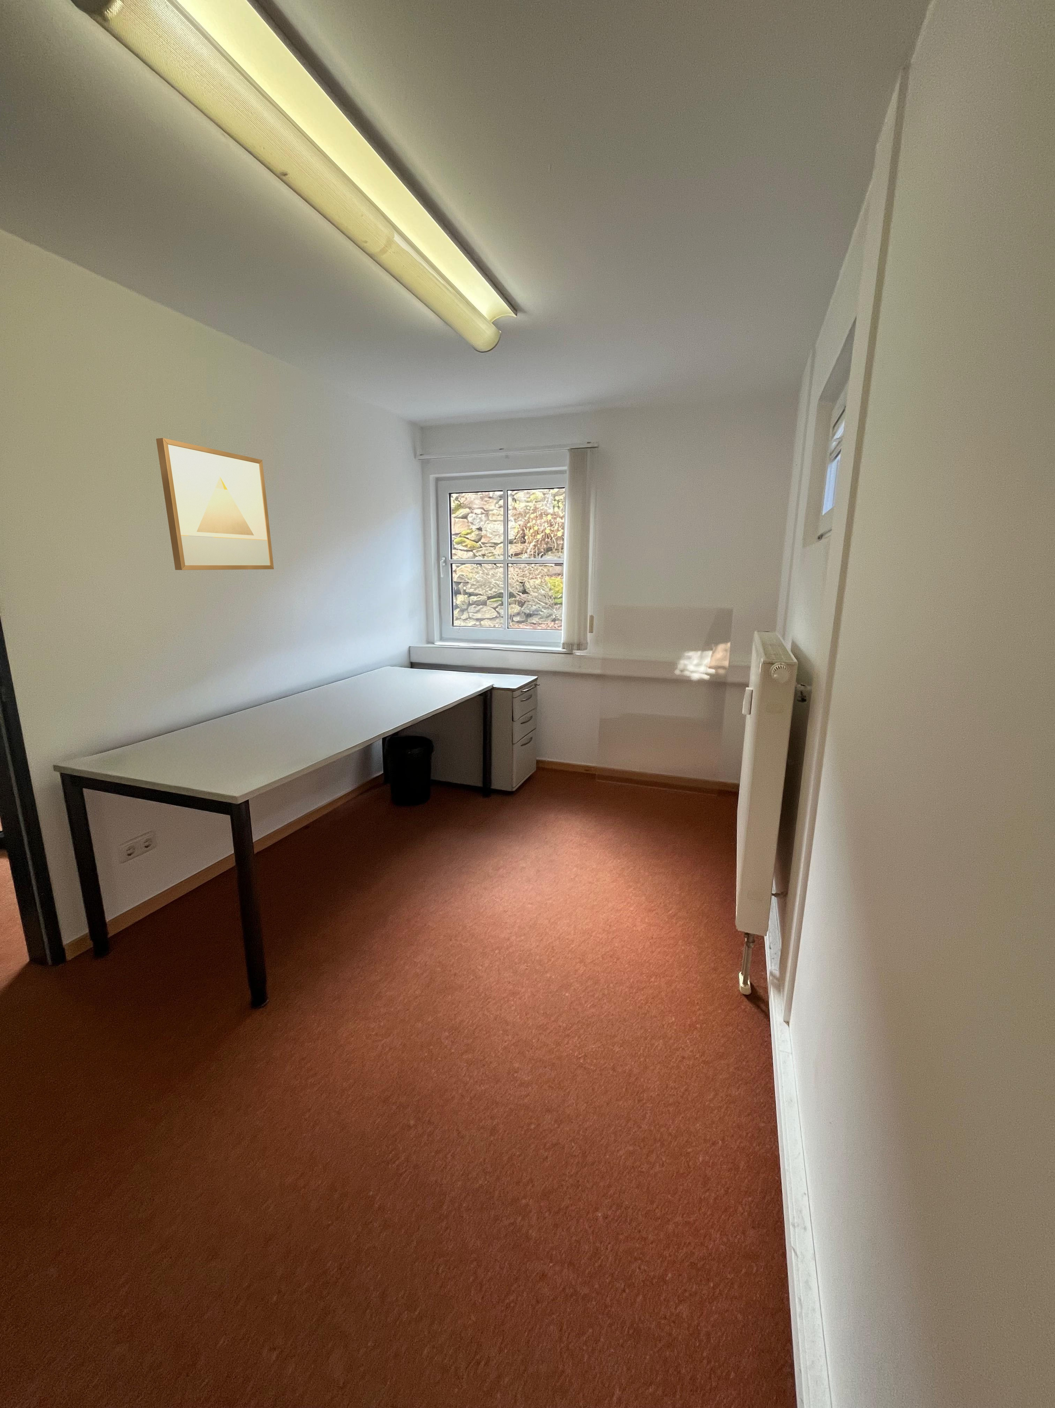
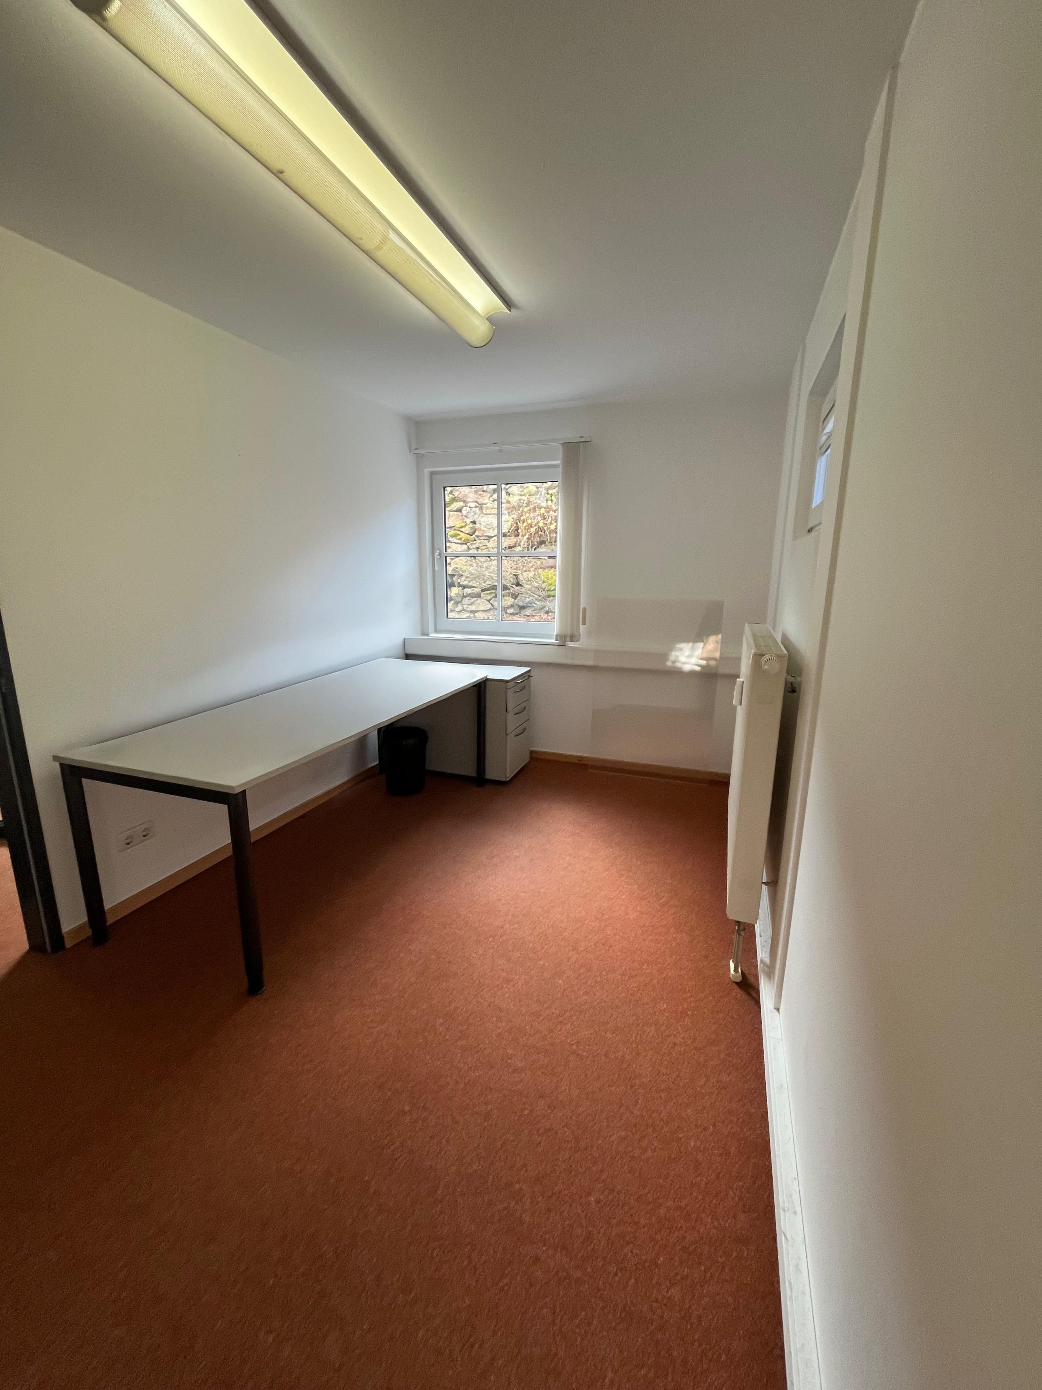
- wall art (222, 511)
